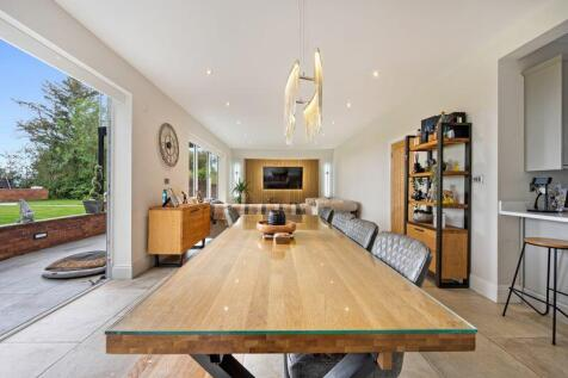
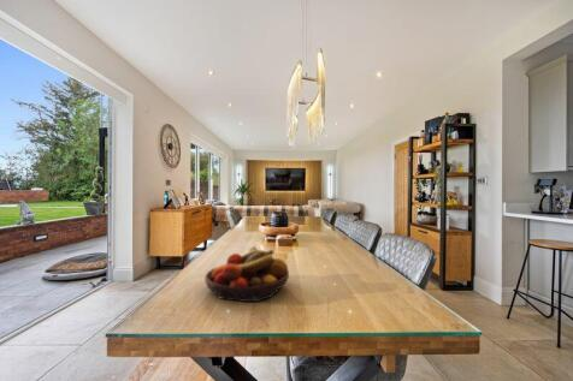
+ fruit bowl (247, 268)
